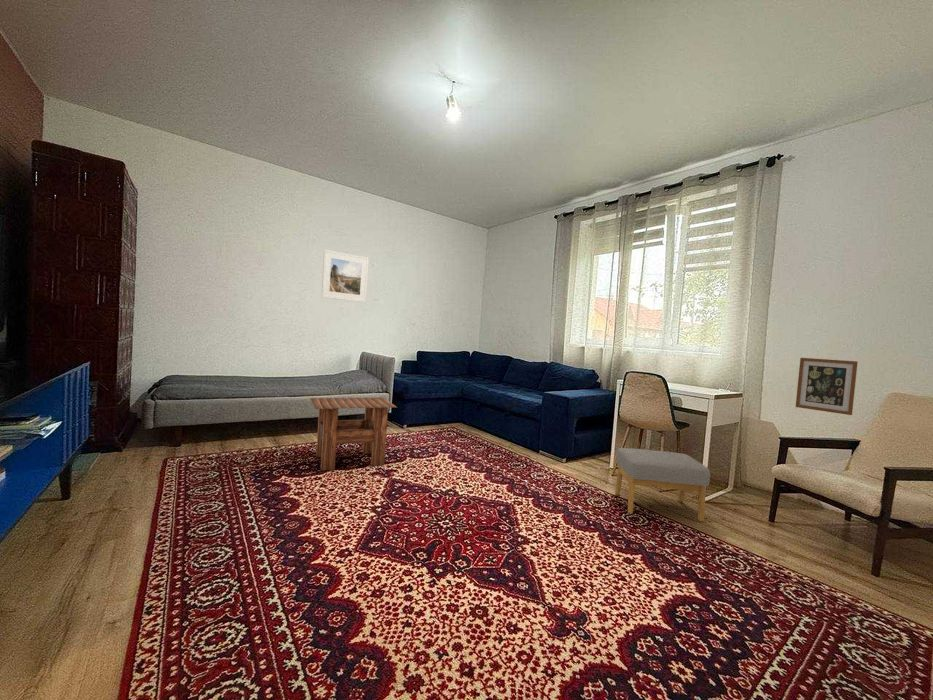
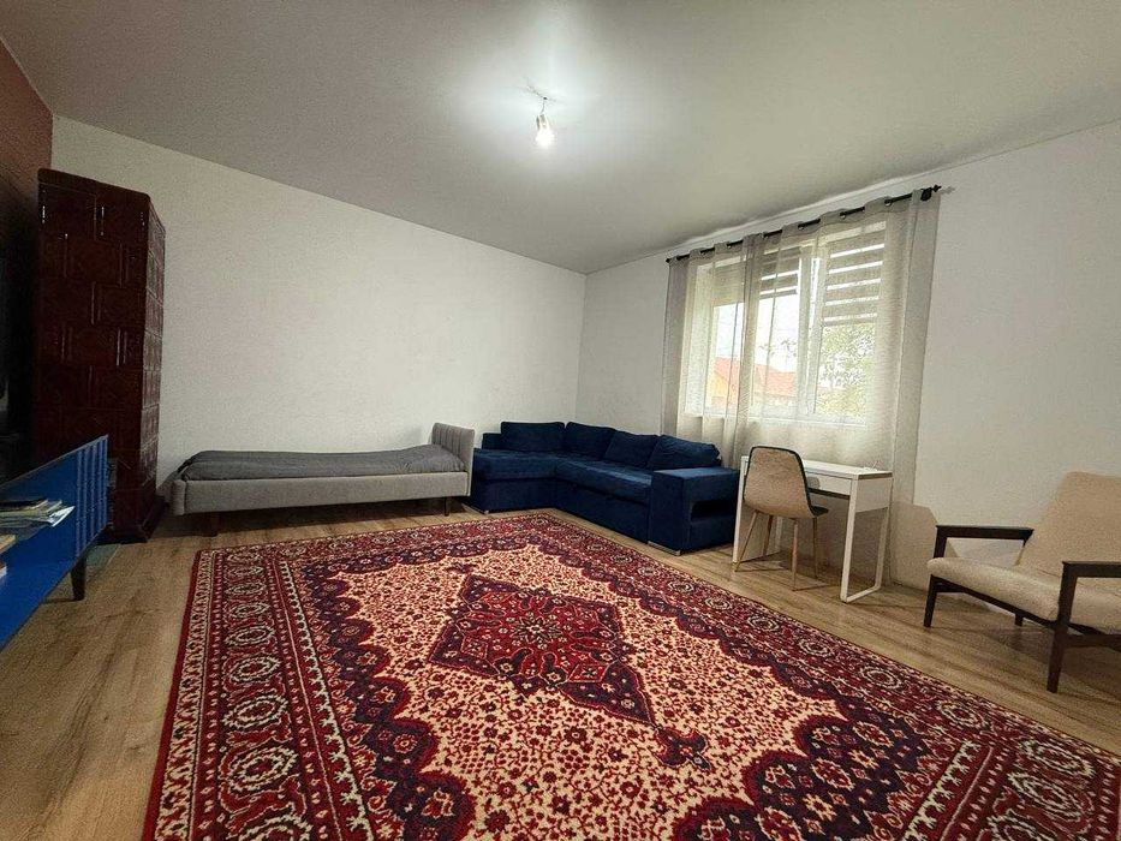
- side table (351, 431)
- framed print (345, 277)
- wall art (825, 385)
- footstool (658, 481)
